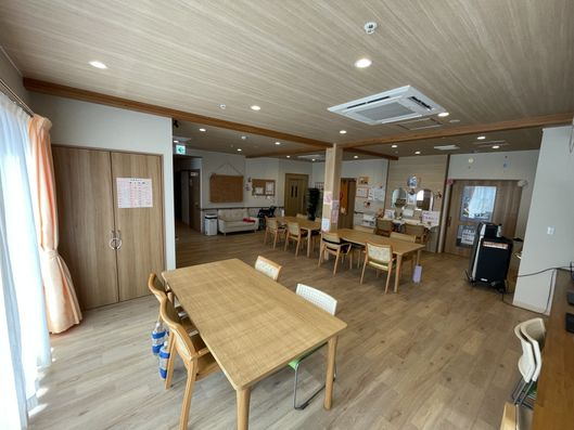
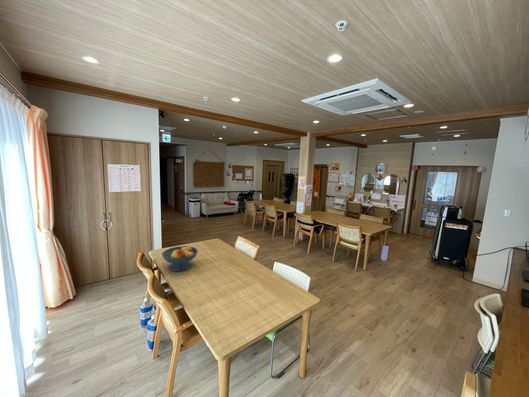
+ fruit bowl (180, 256)
